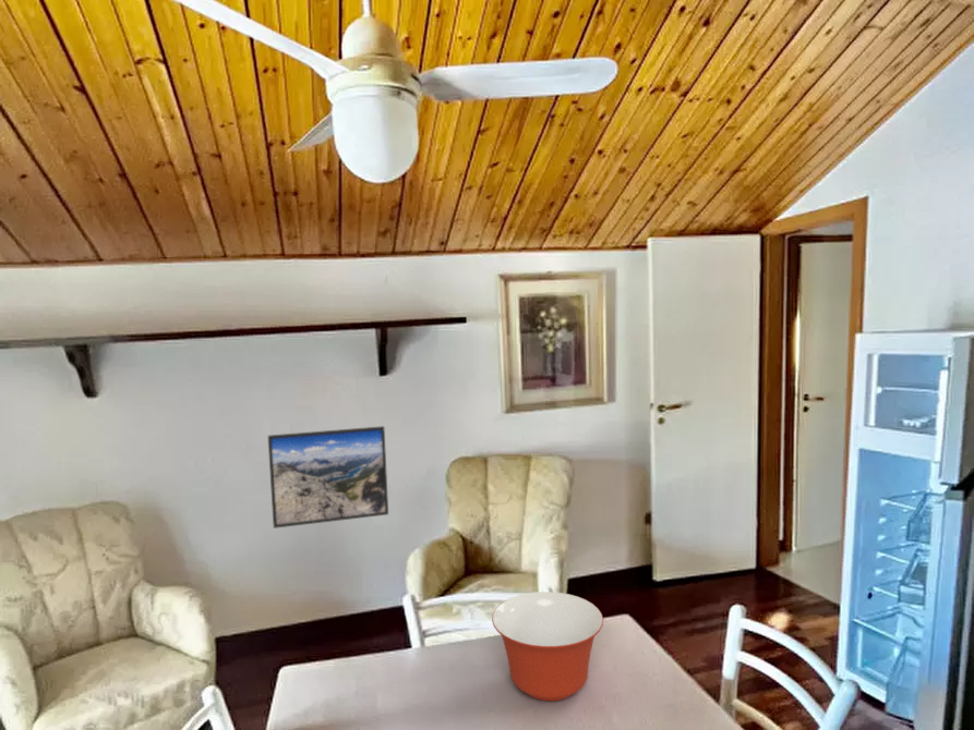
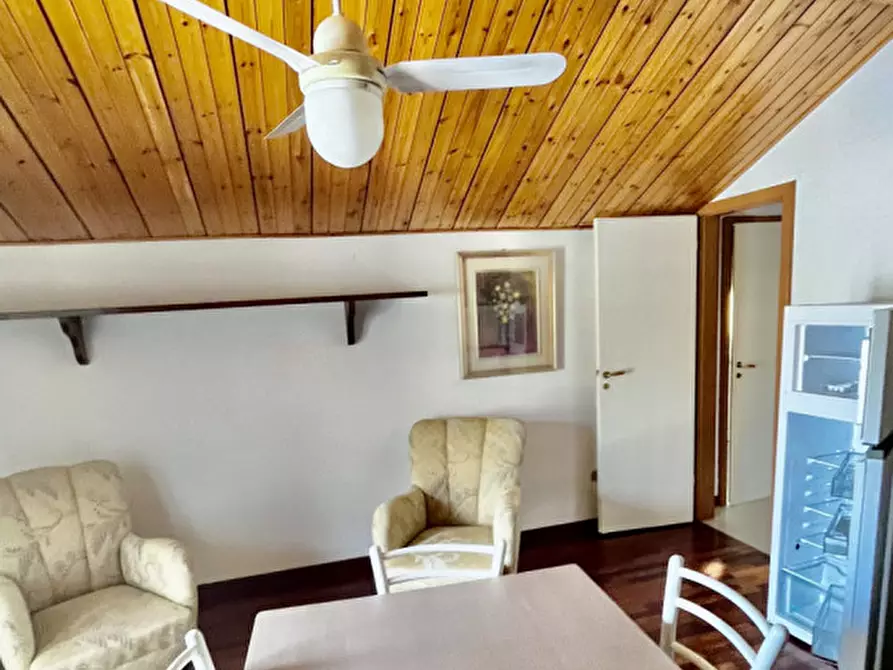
- mixing bowl (548, 649)
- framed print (329, 475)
